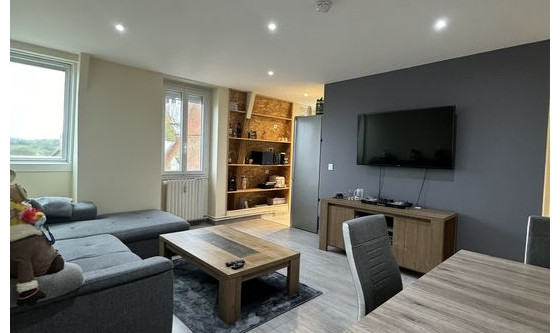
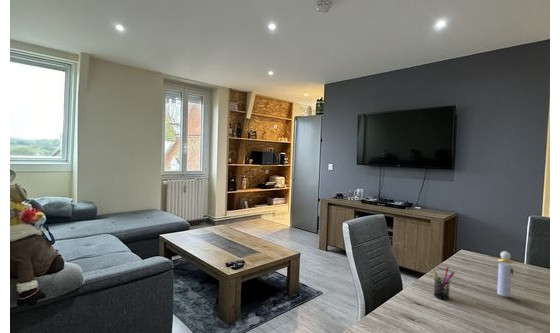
+ pen holder (440, 281)
+ perfume bottle (504, 273)
